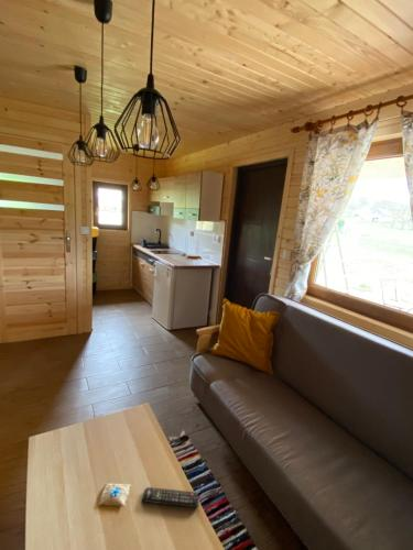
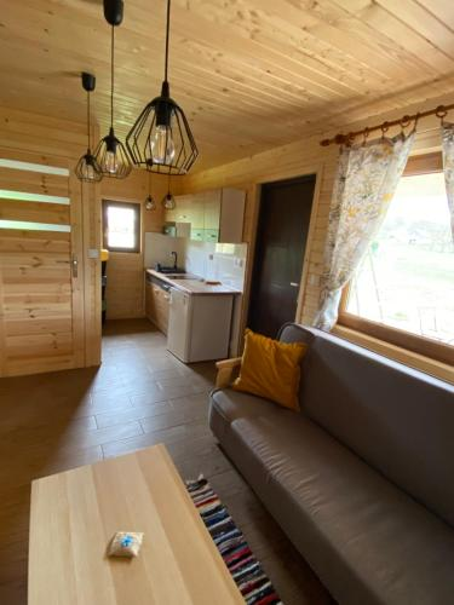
- remote control (170, 497)
